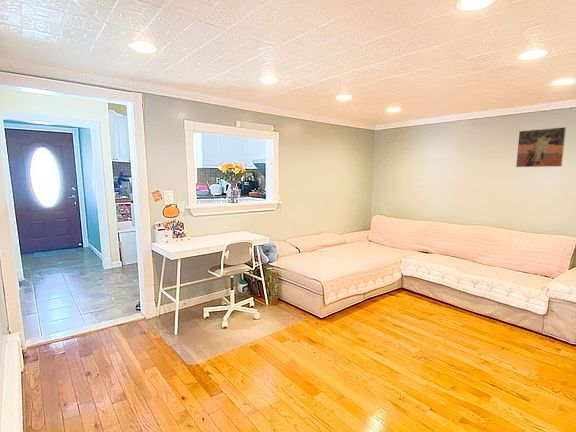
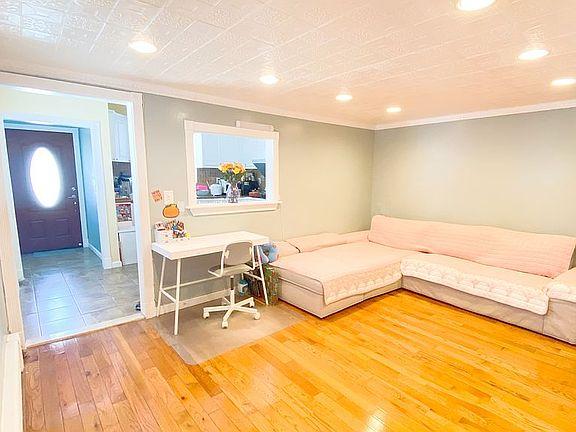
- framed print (539, 148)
